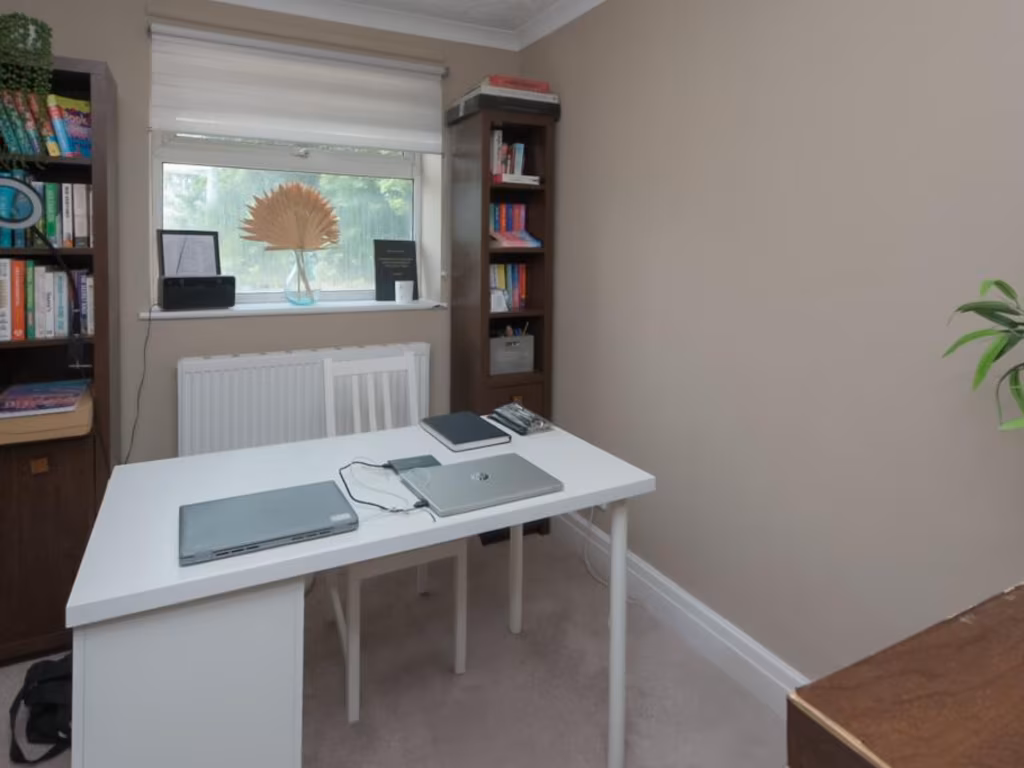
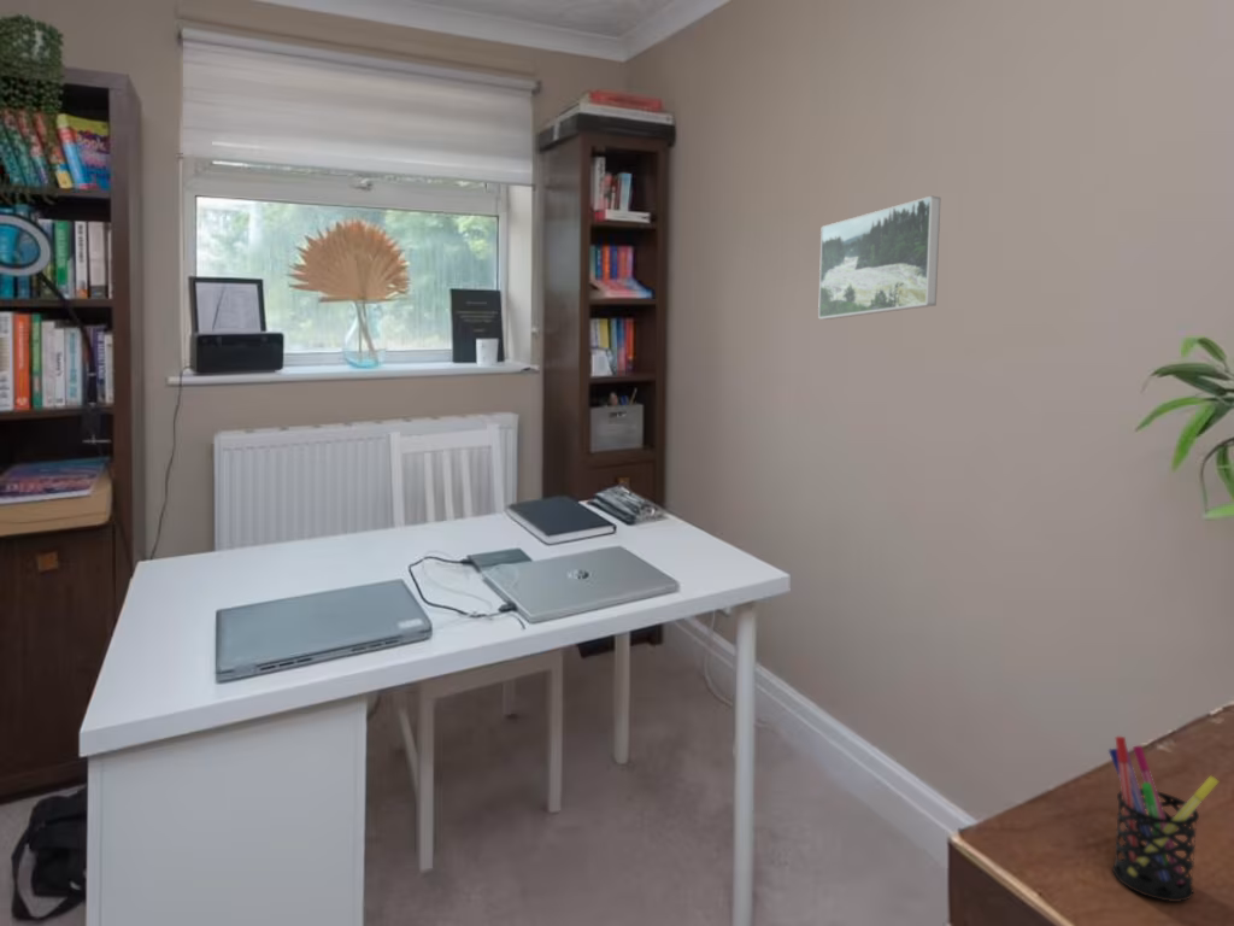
+ pen holder (1150, 815)
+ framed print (874, 263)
